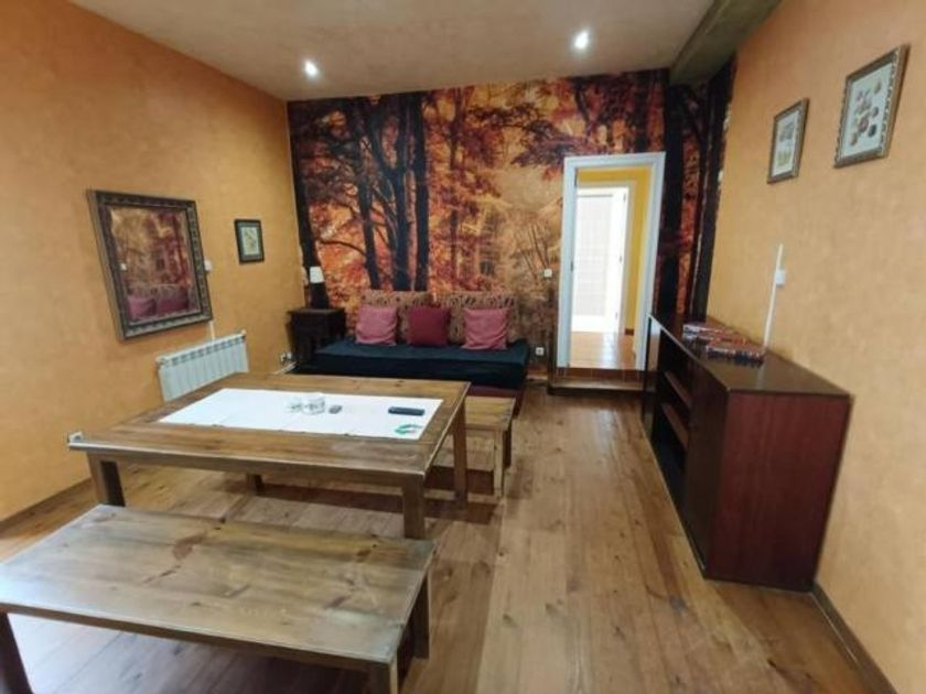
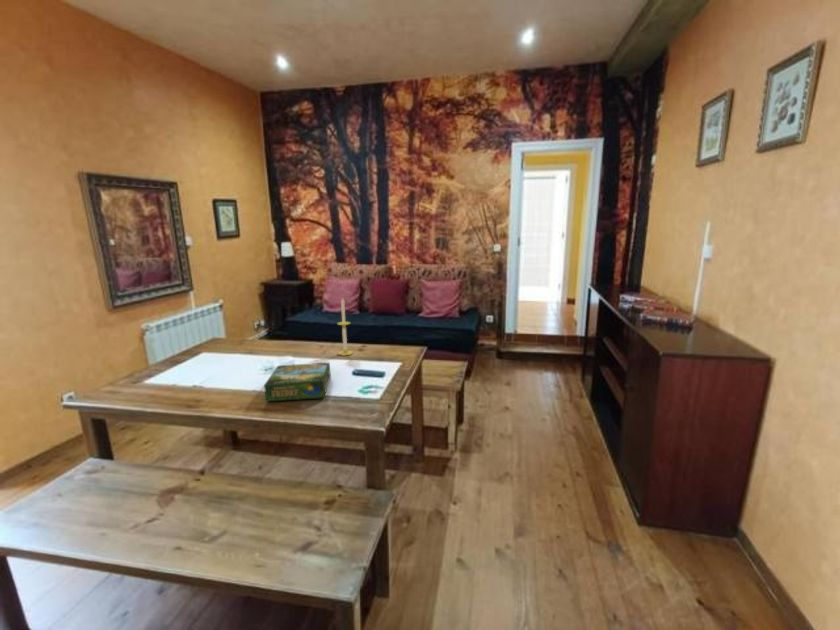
+ candle (343, 325)
+ board game (299, 380)
